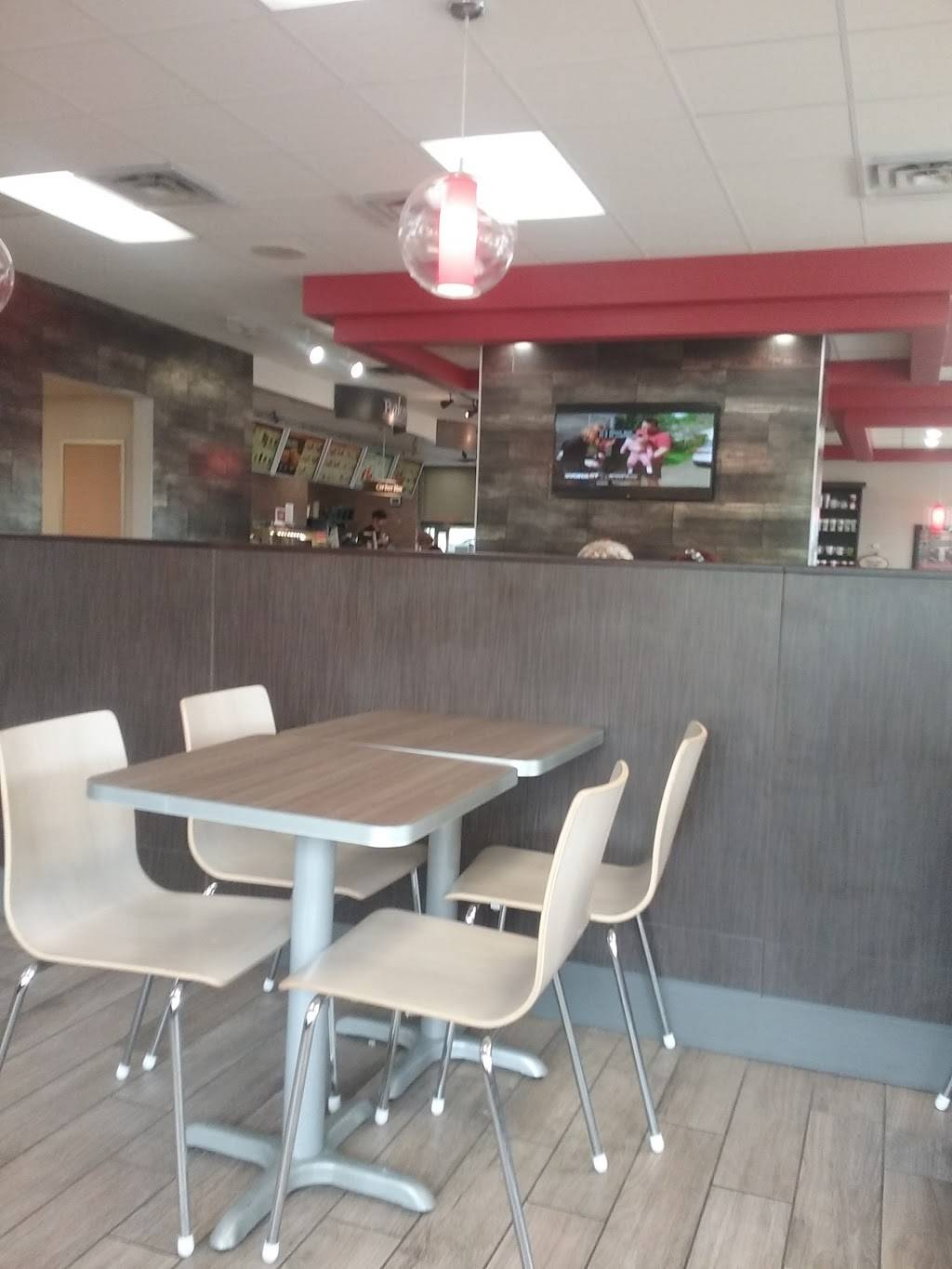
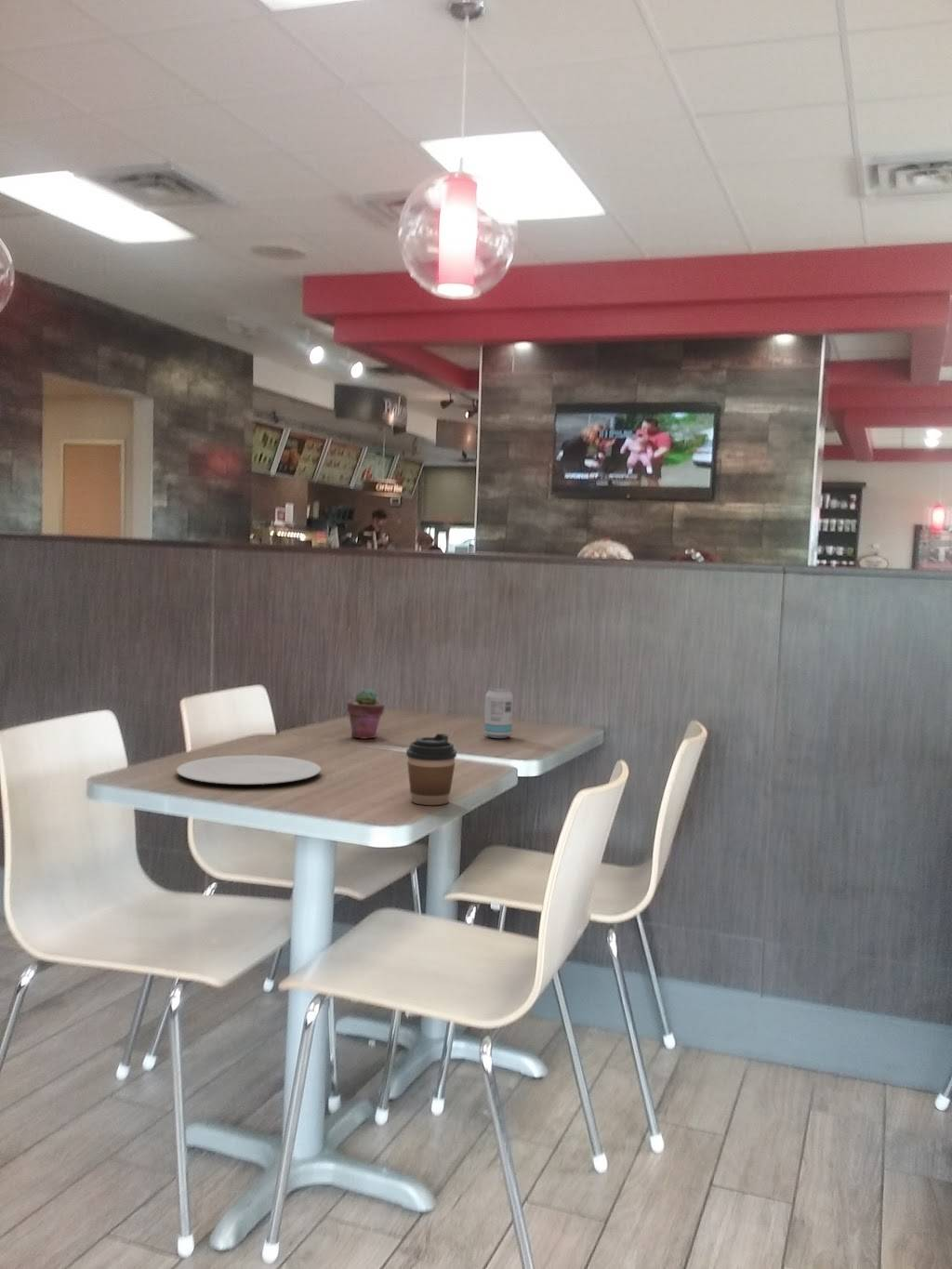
+ coffee cup (430, 768)
+ plate (249, 770)
+ potted succulent (365, 712)
+ beverage can (498, 712)
